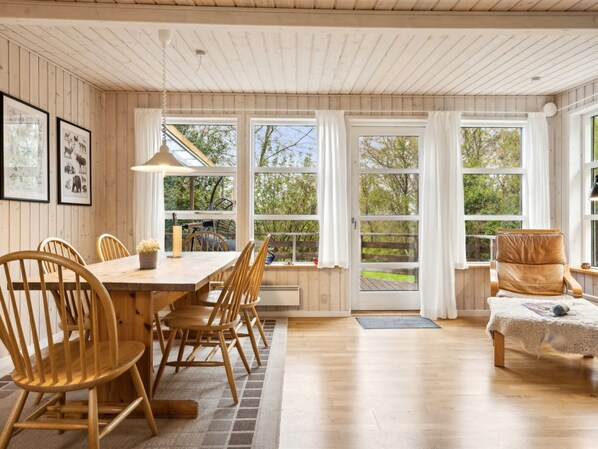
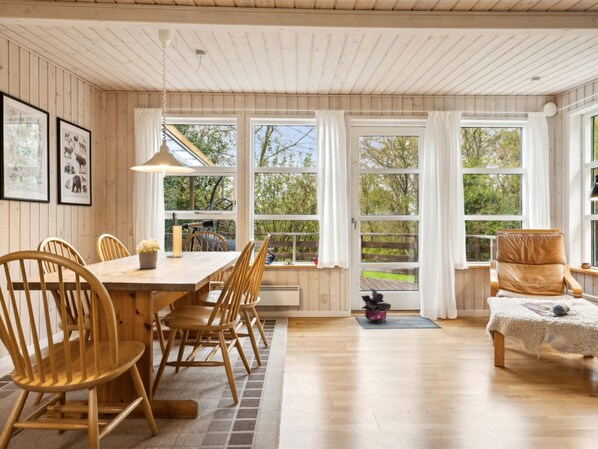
+ potted plant (376, 305)
